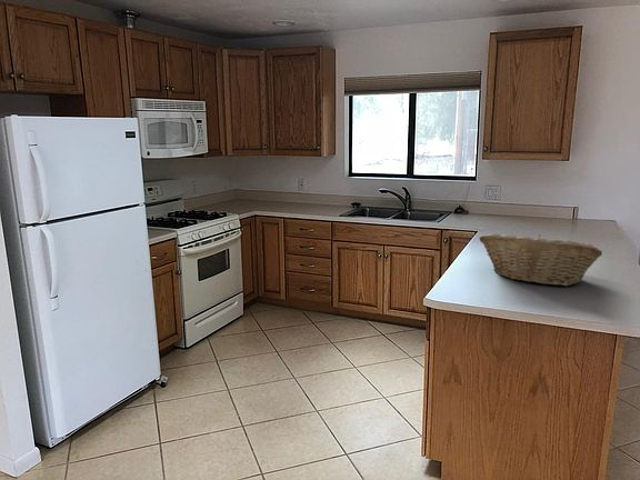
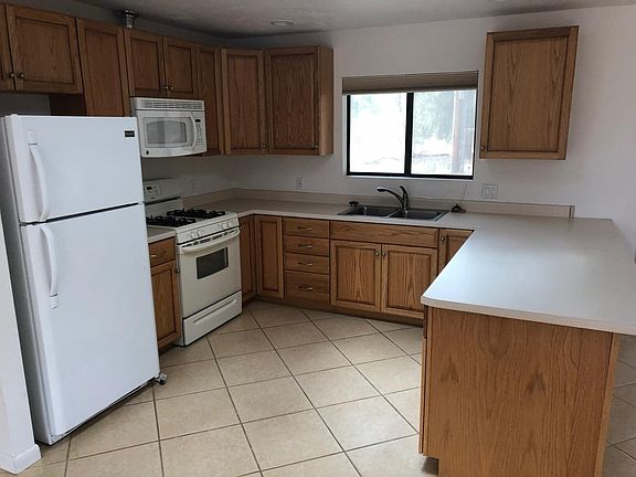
- fruit basket (537, 253)
